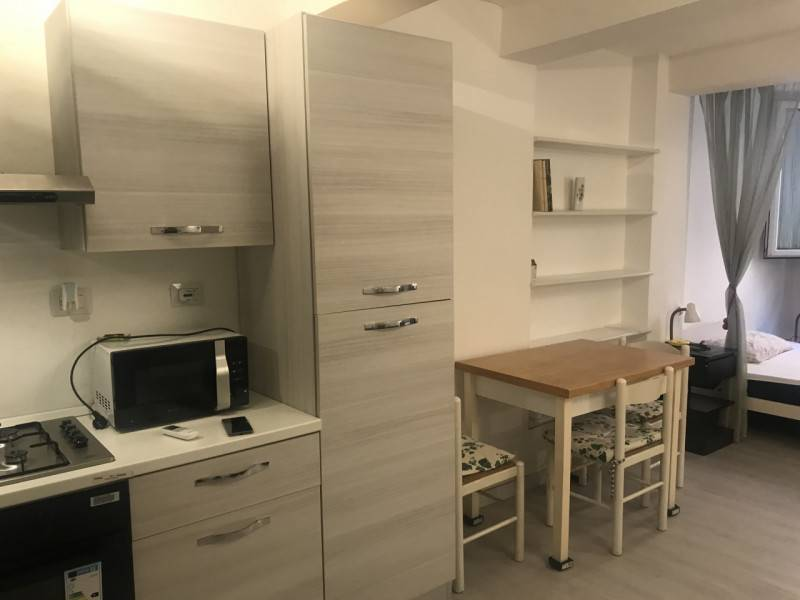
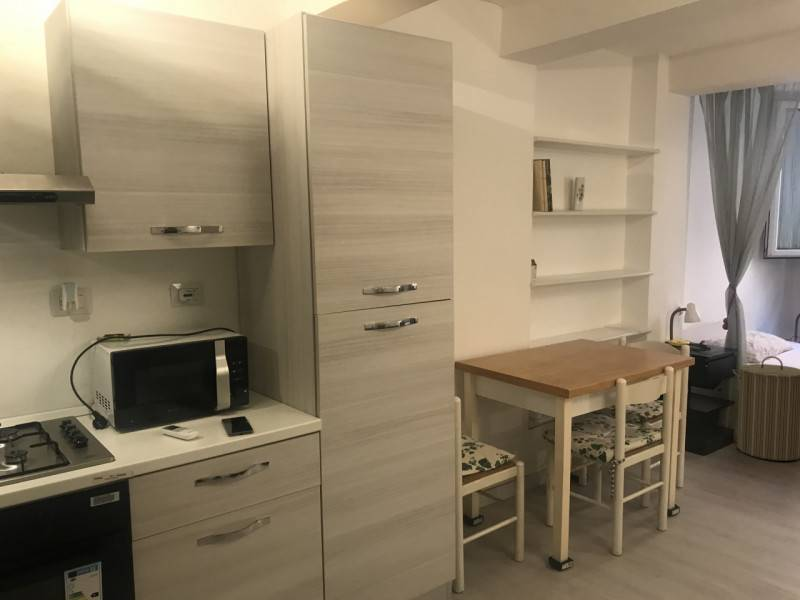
+ laundry hamper (771, 404)
